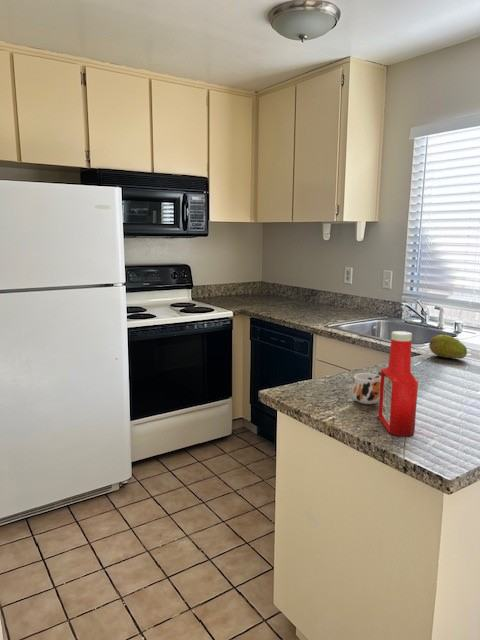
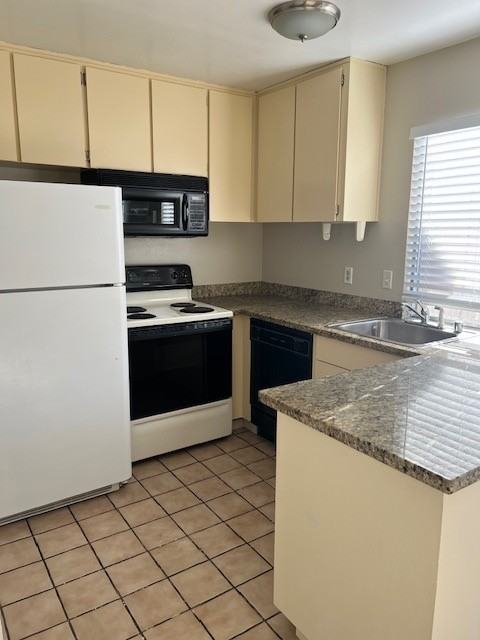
- soap bottle (398, 379)
- fruit (448, 346)
- mug (368, 385)
